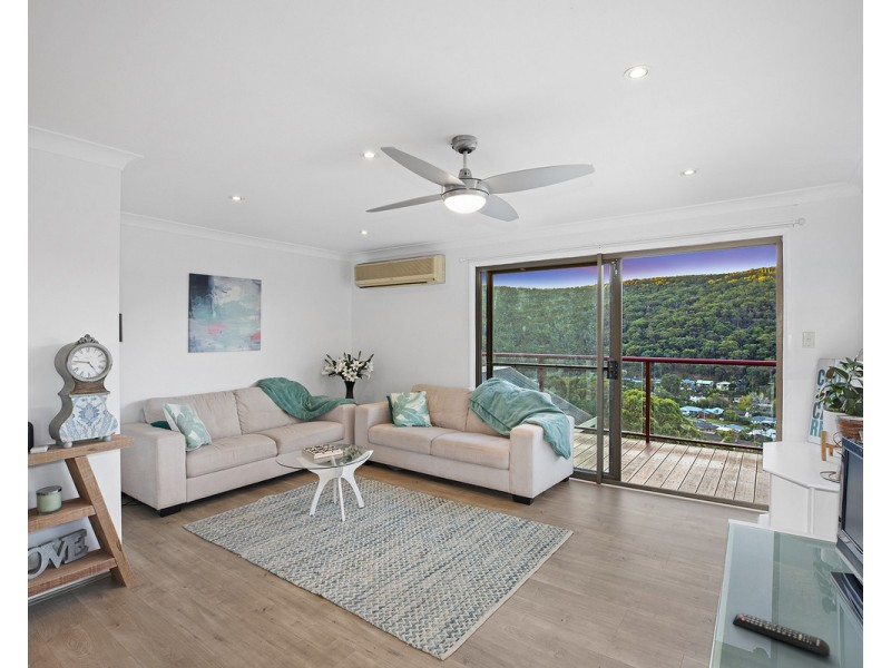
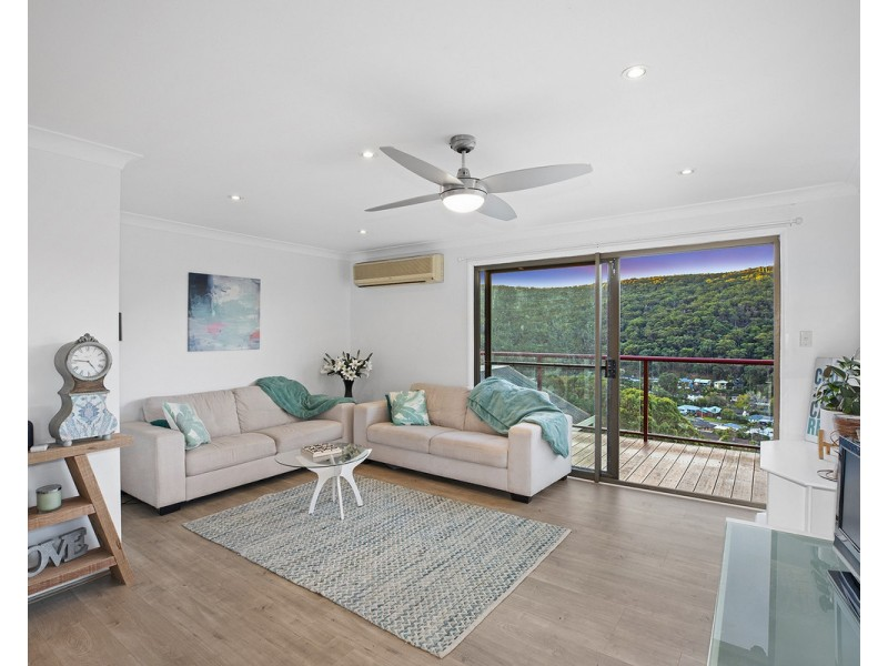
- remote control (779, 632)
